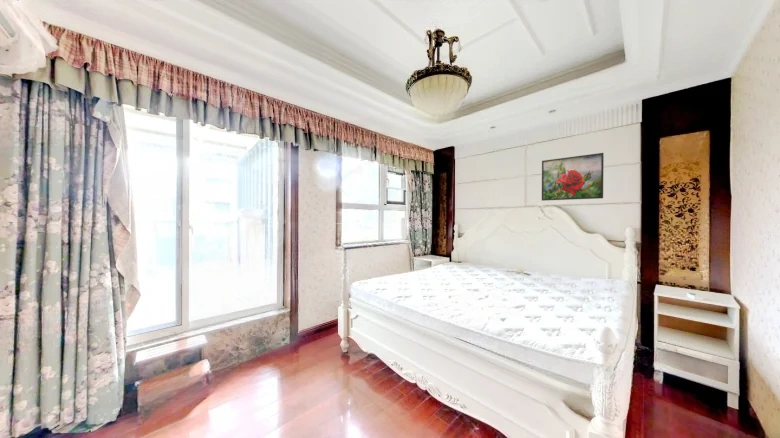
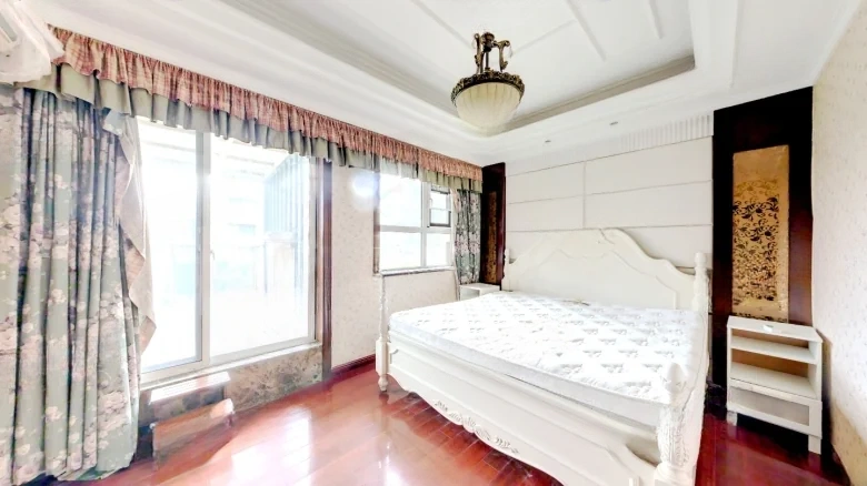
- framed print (570, 178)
